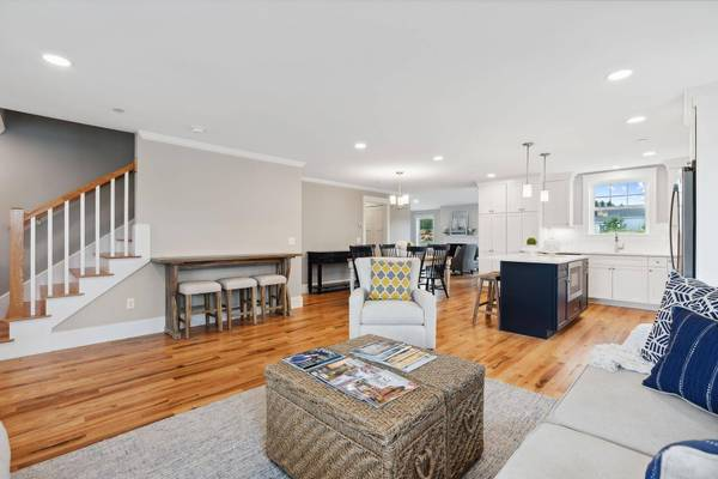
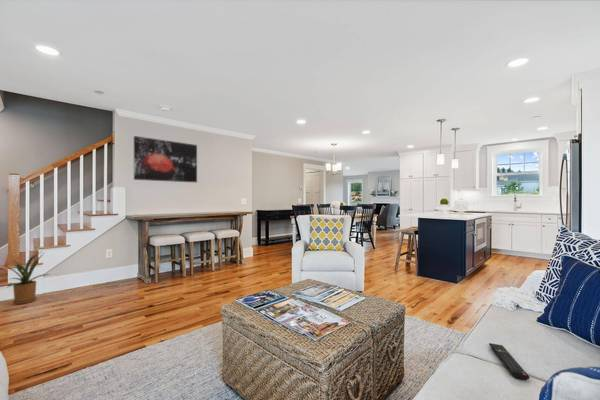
+ house plant (23, 277)
+ remote control (507, 359)
+ wall art (167, 161)
